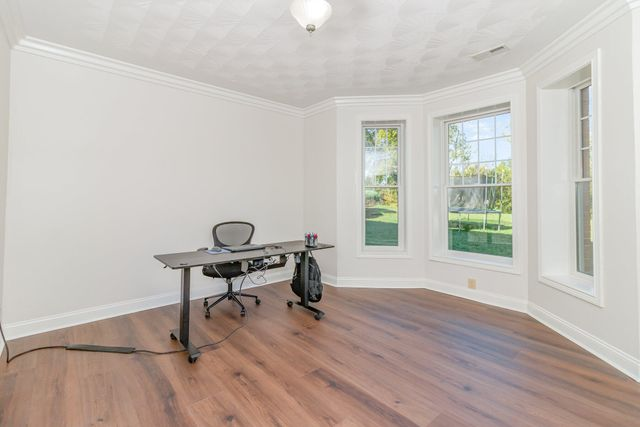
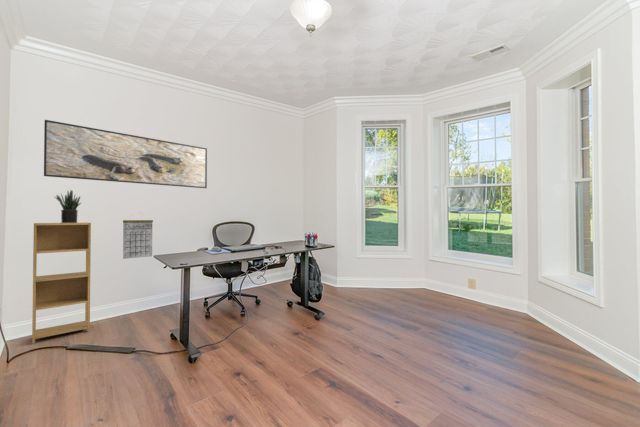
+ calendar (138, 234)
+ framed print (139, 159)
+ shelving unit (62, 278)
+ potted plant (67, 206)
